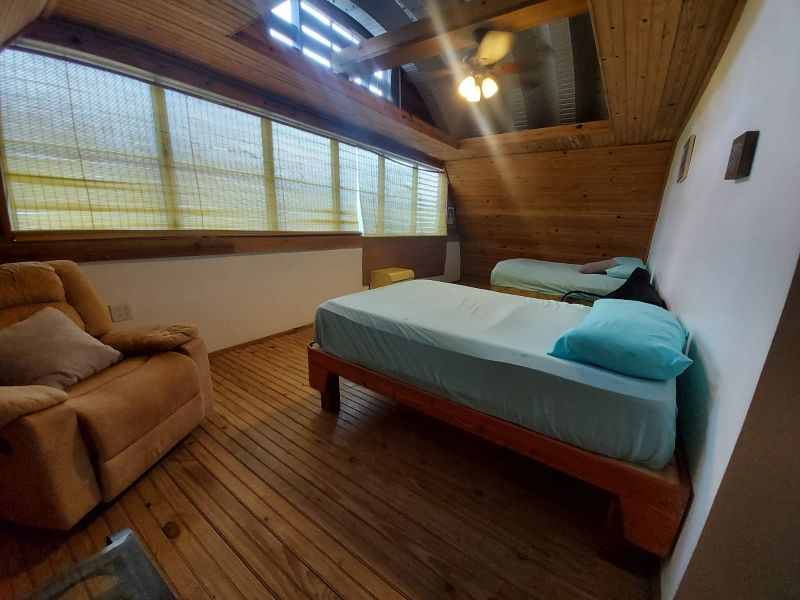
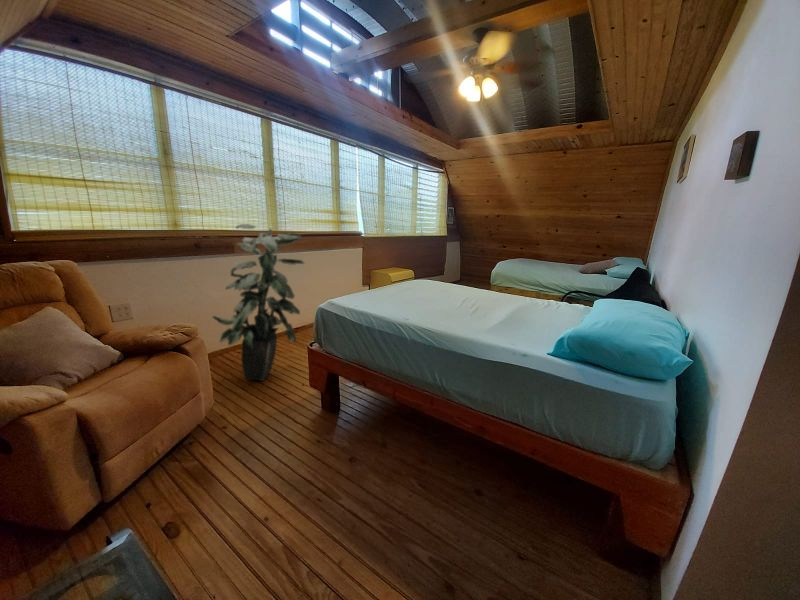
+ indoor plant (261, 303)
